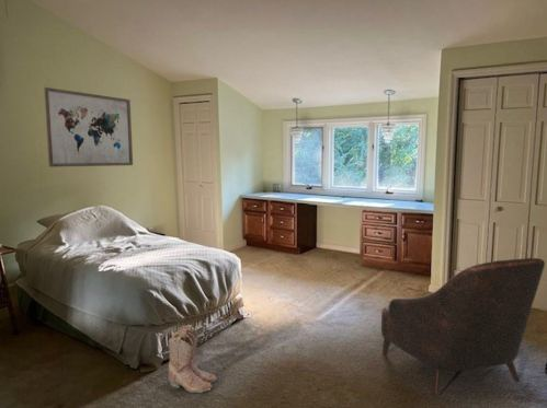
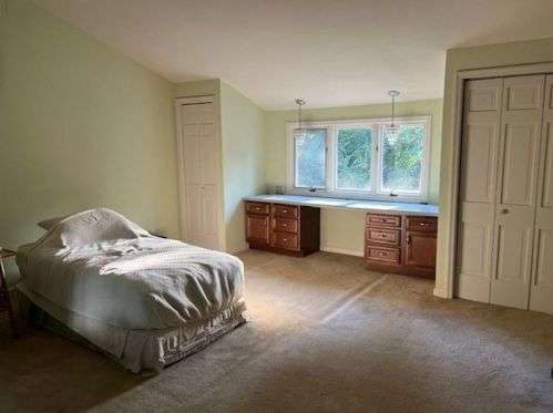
- boots (192, 355)
- armchair (459, 310)
- wall art (92, 130)
